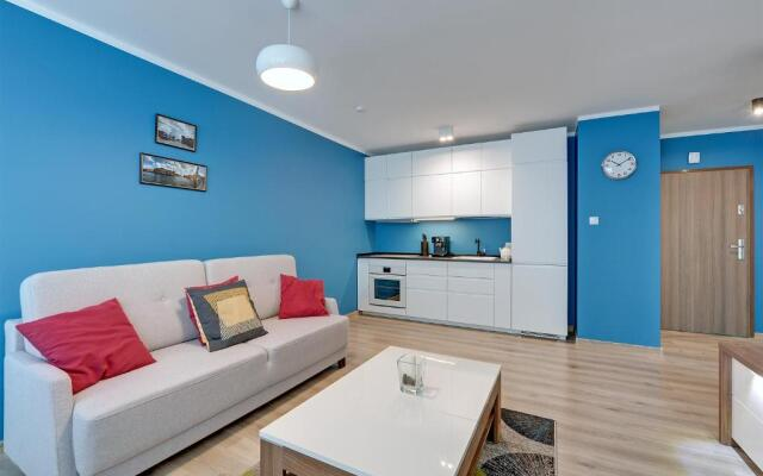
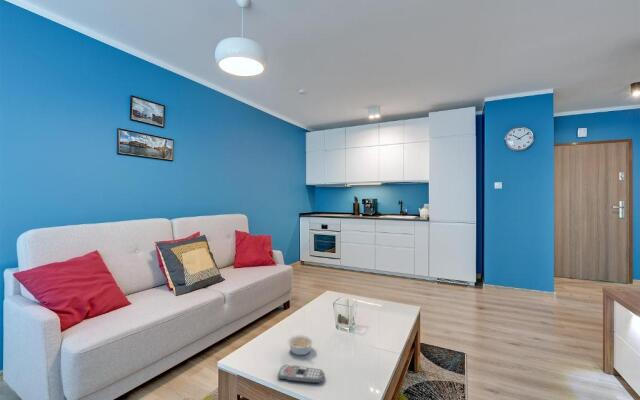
+ legume (301, 345)
+ remote control (301, 374)
